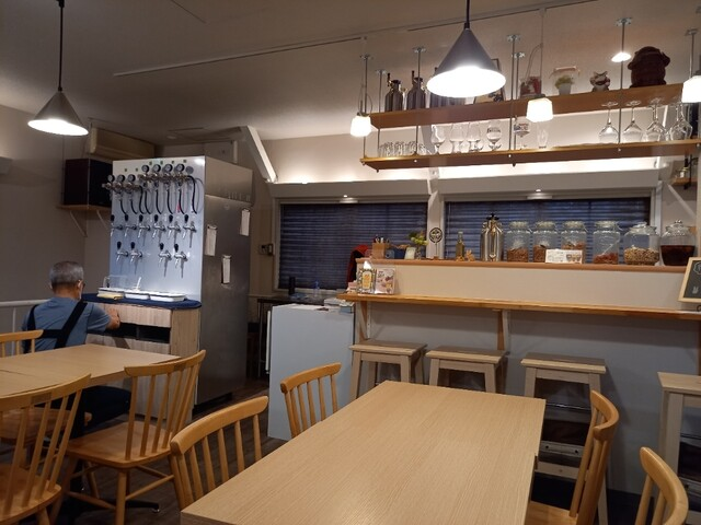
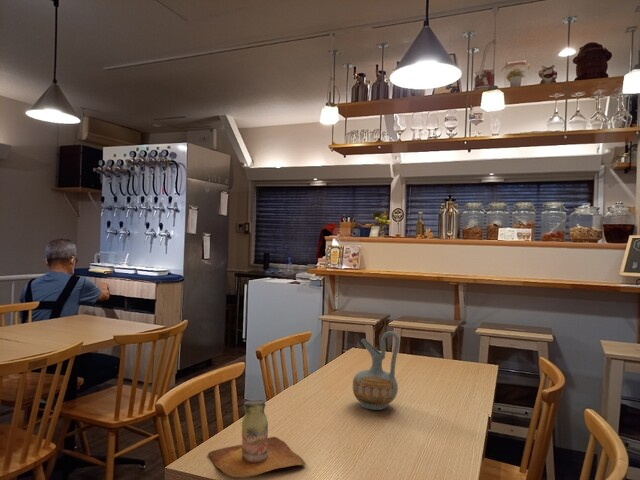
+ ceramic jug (375, 367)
+ bottle (257, 429)
